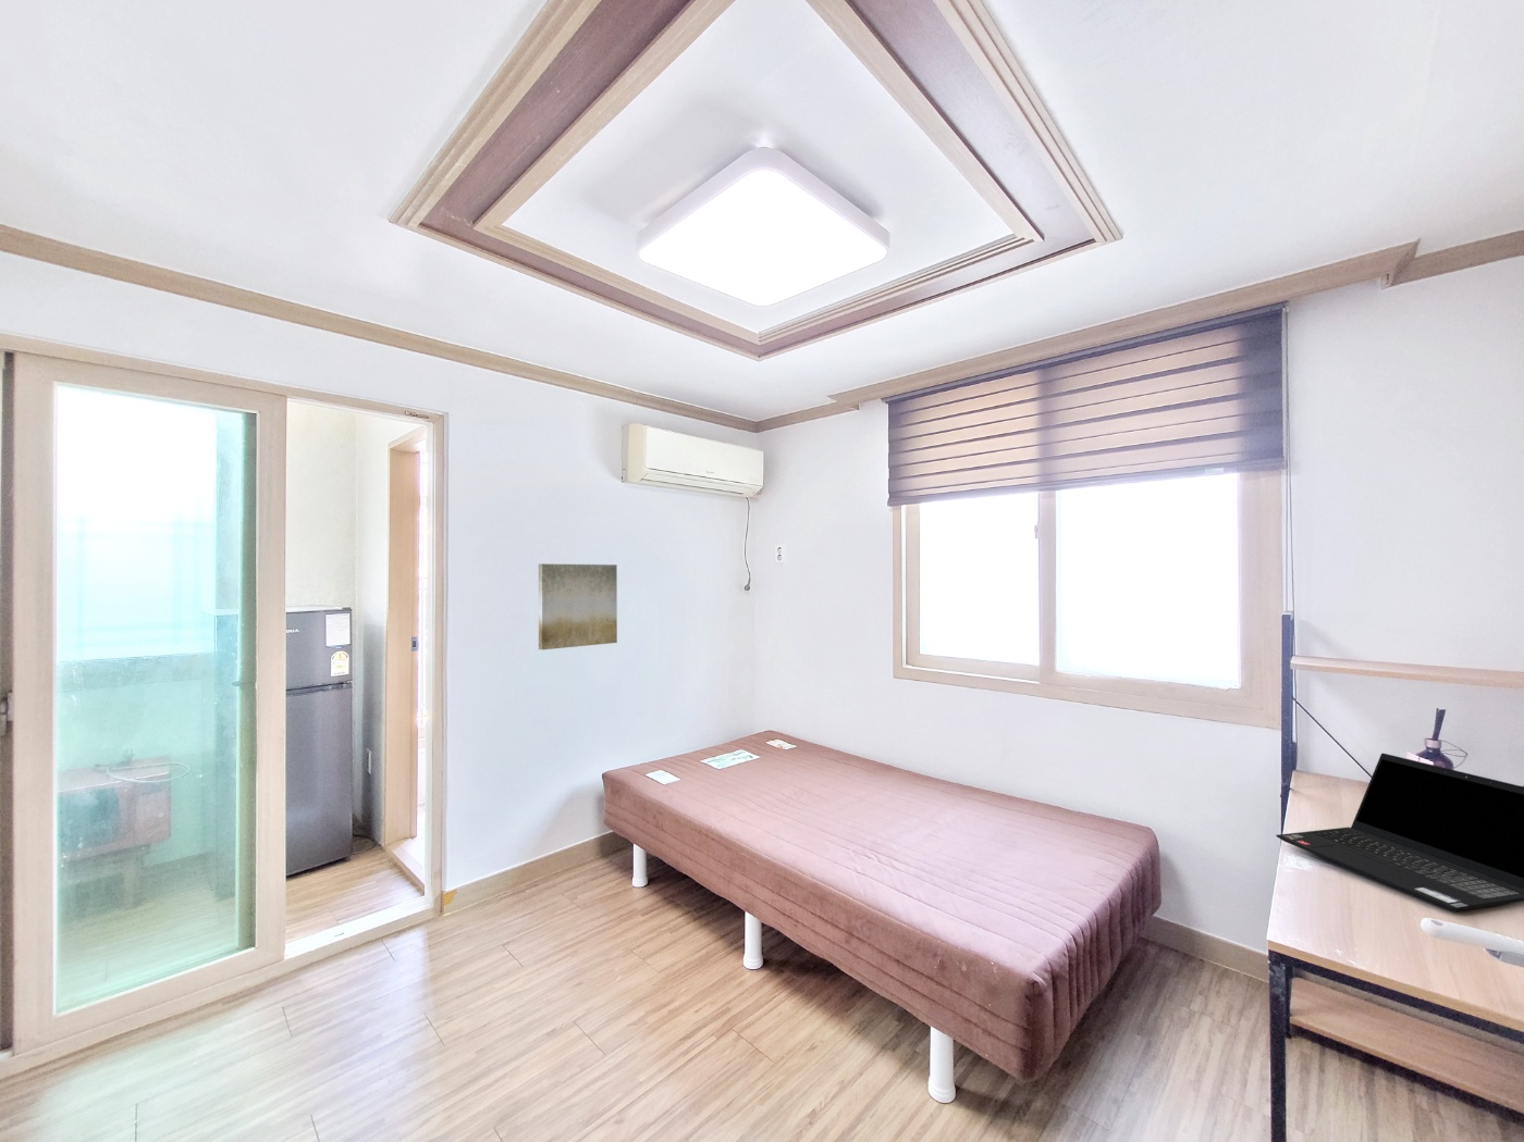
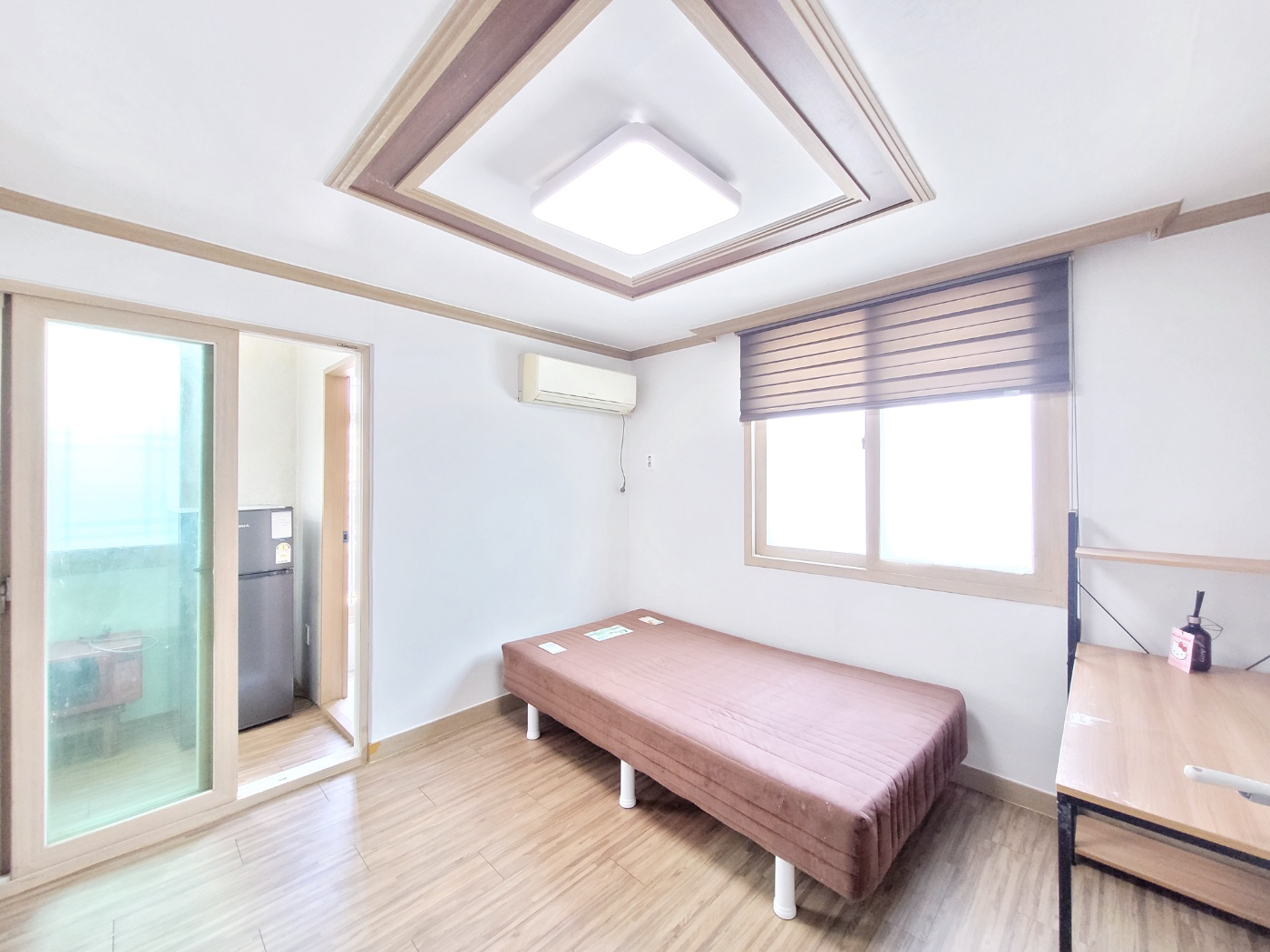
- wall art (580, 605)
- laptop computer (1412, 822)
